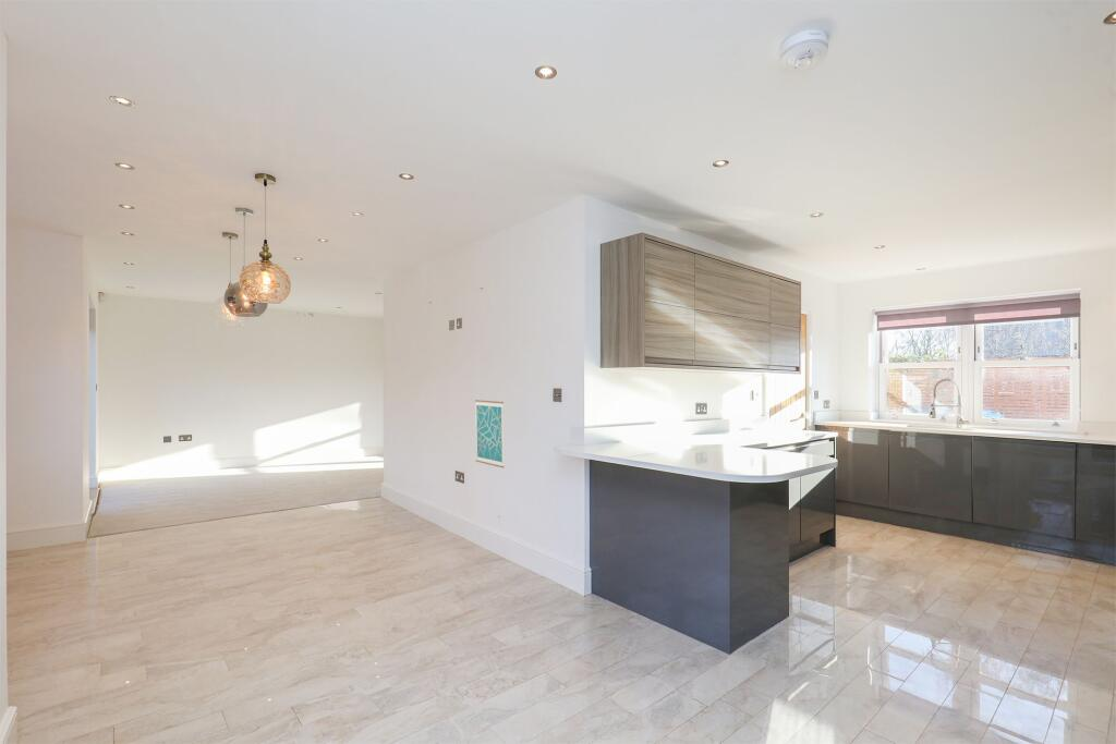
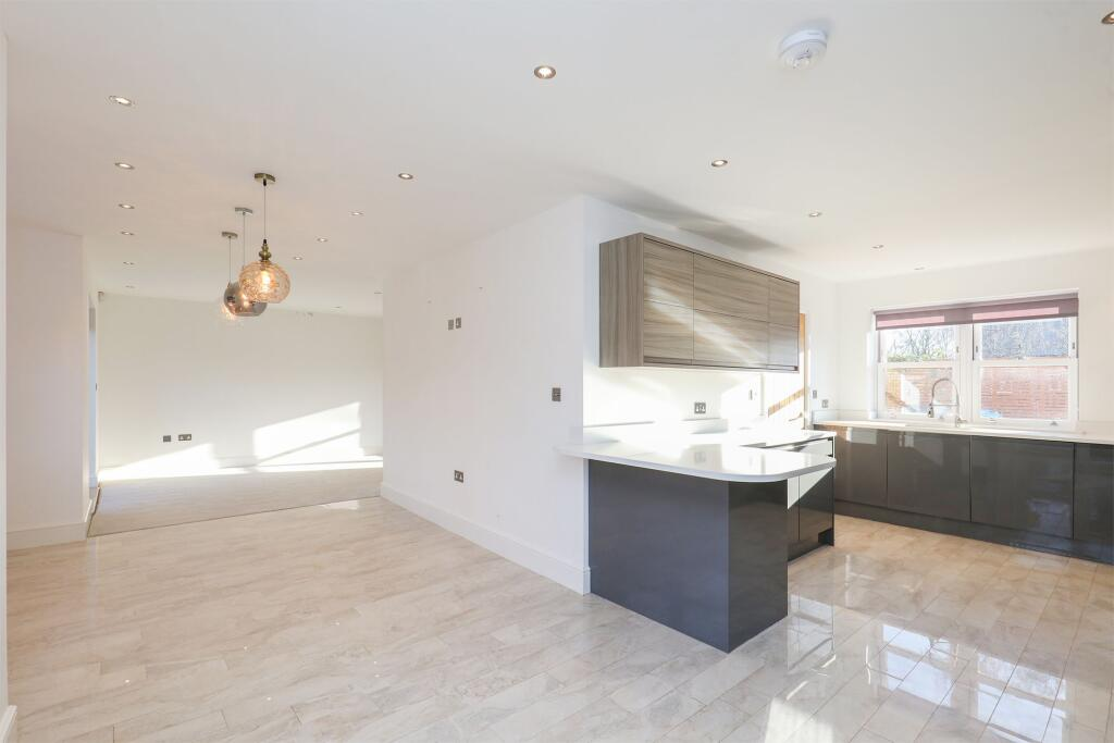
- wall art (488, 432)
